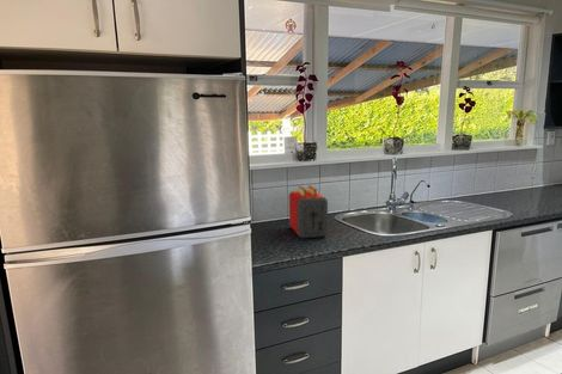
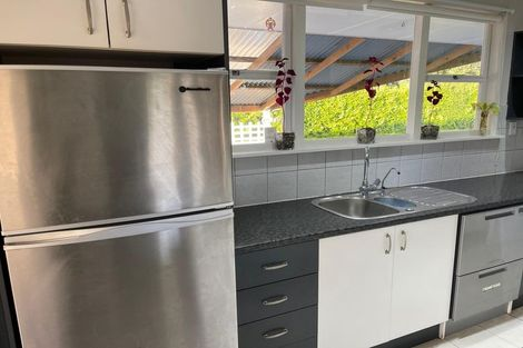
- toaster (307, 209)
